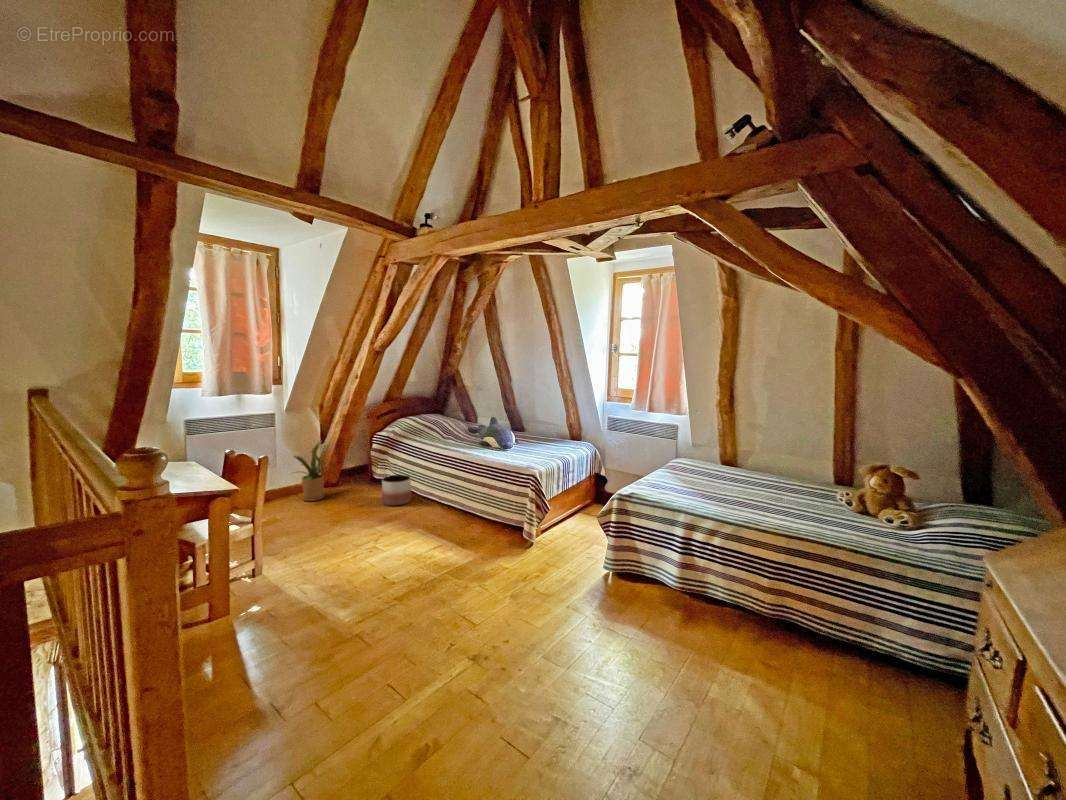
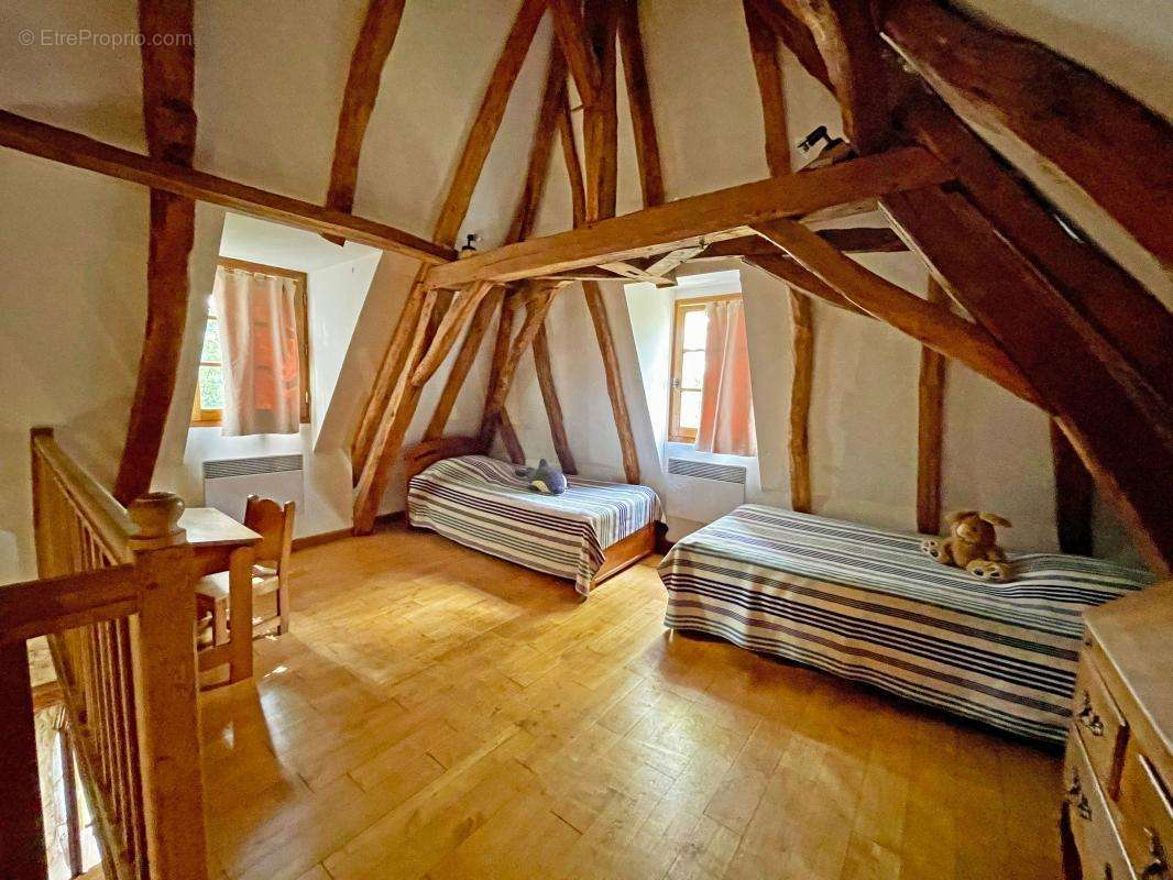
- planter (396, 490)
- house plant (309, 470)
